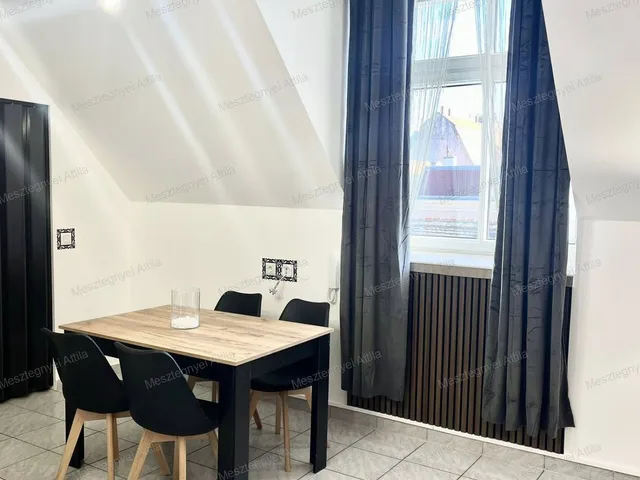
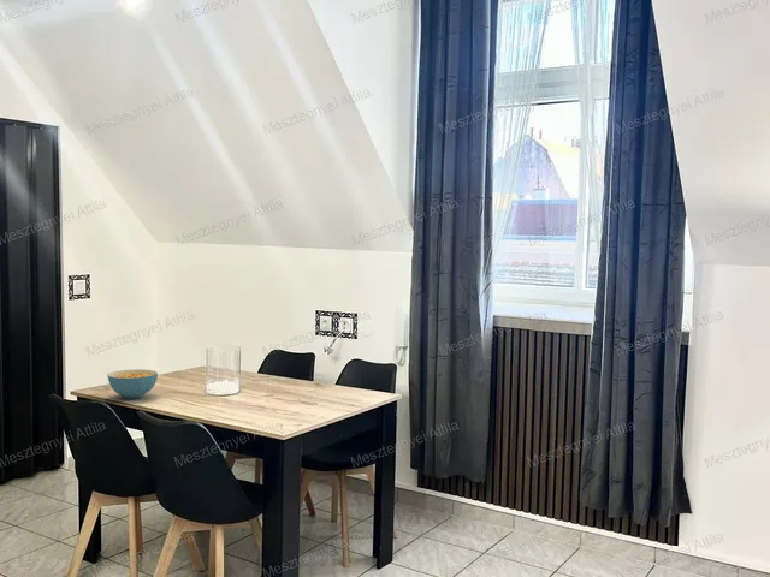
+ cereal bowl (132, 385)
